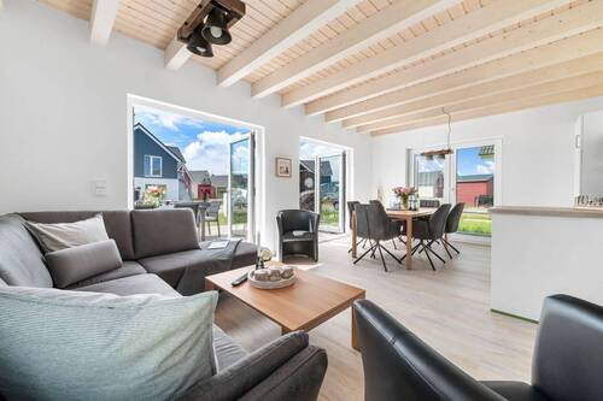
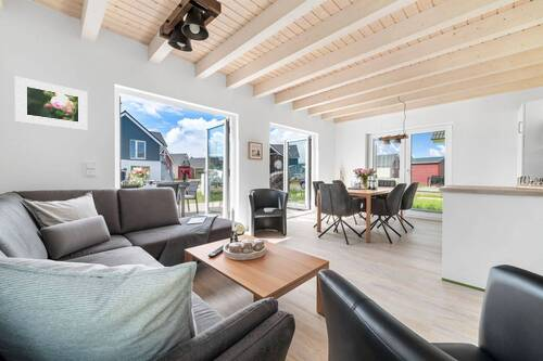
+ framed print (53, 105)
